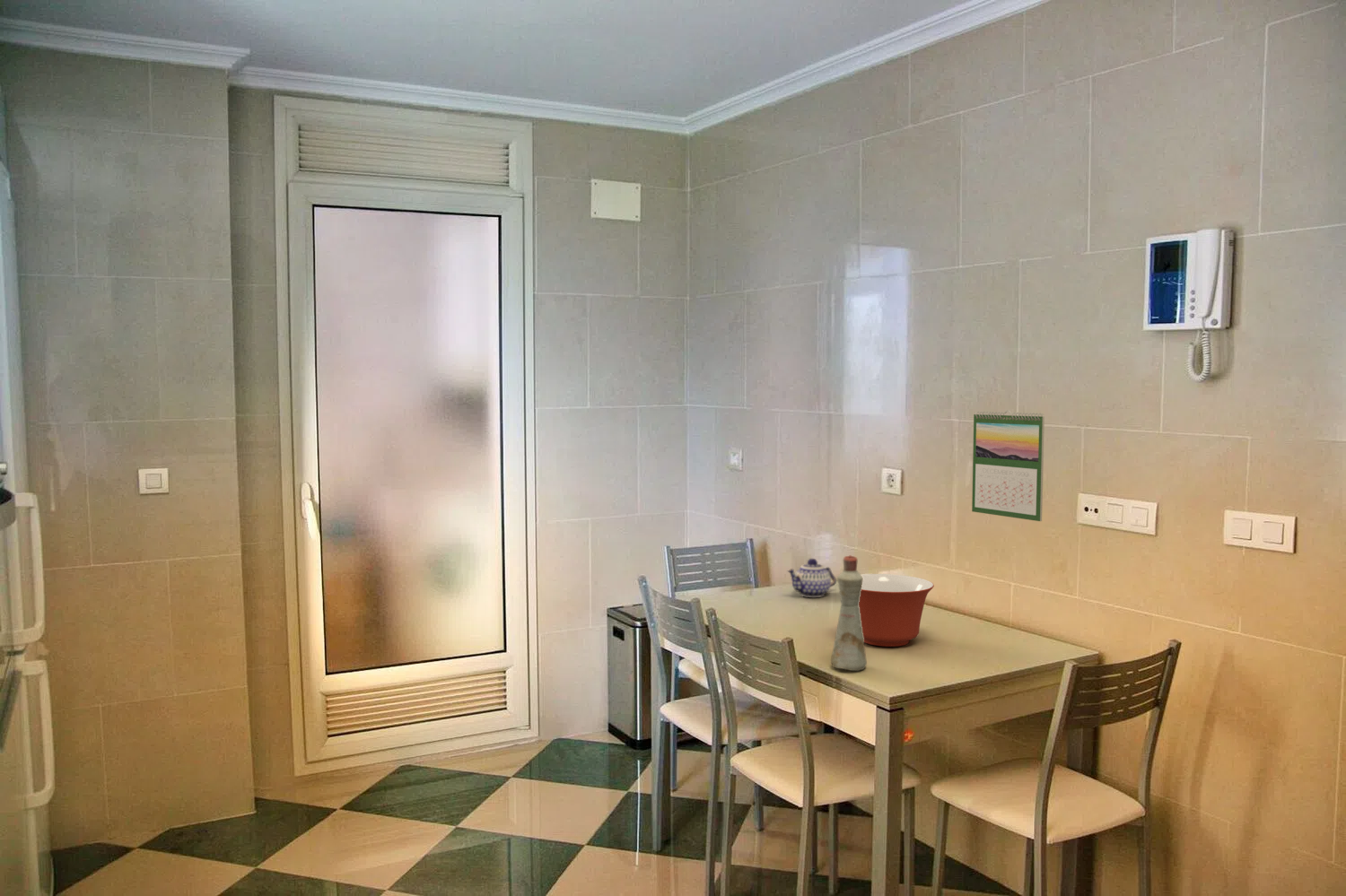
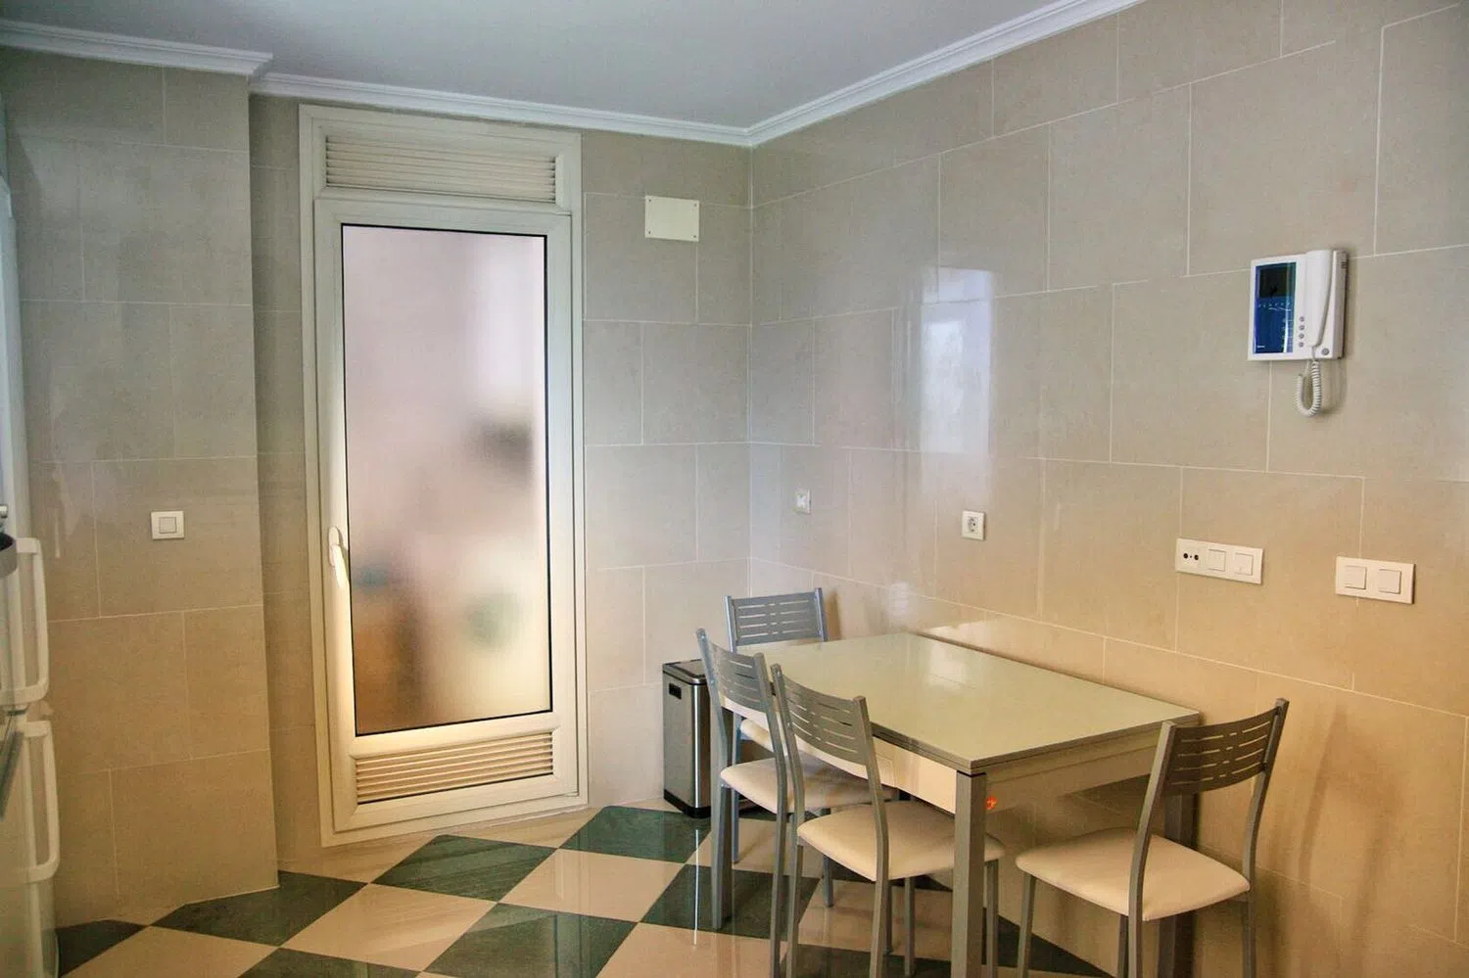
- teapot (811, 577)
- calendar (1006, 463)
- bottle (849, 611)
- mixing bowl (885, 611)
